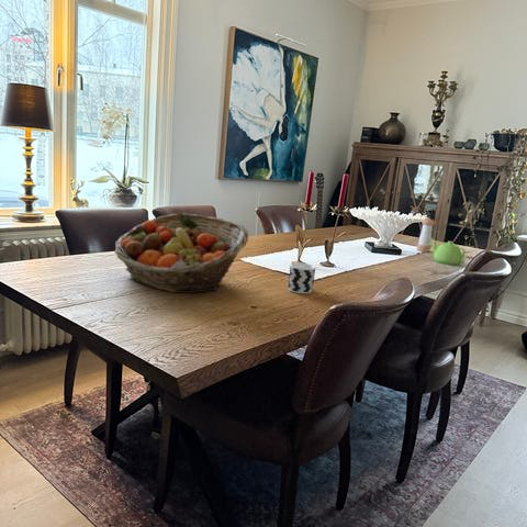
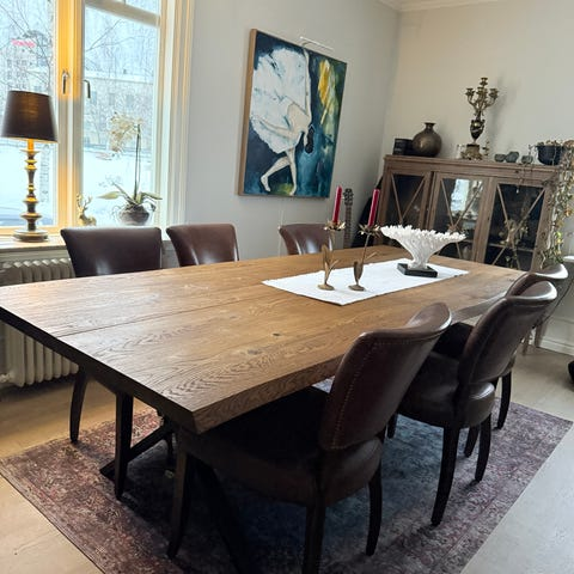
- cup (303, 277)
- pepper shaker (426, 234)
- fruit basket (180, 249)
- teapot (447, 251)
